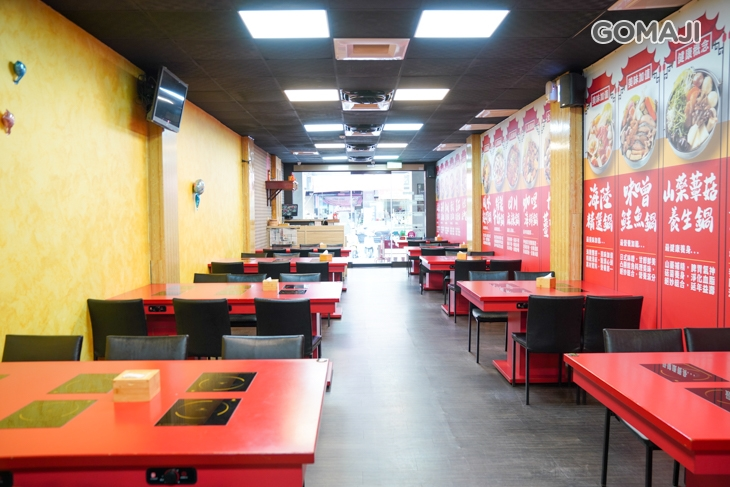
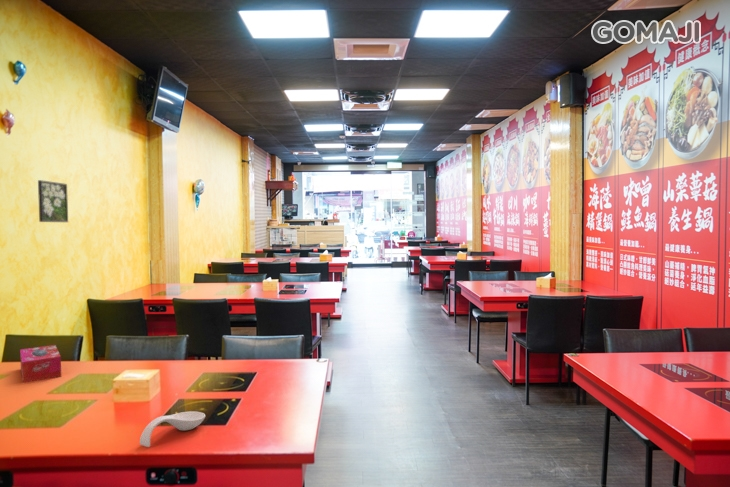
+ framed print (53, 202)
+ tissue box (40, 362)
+ spoon rest (174, 423)
